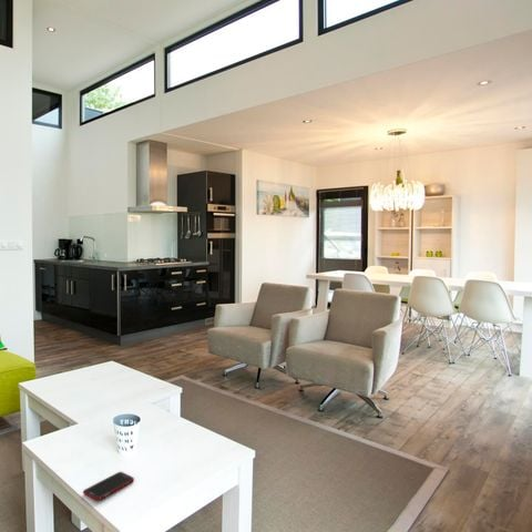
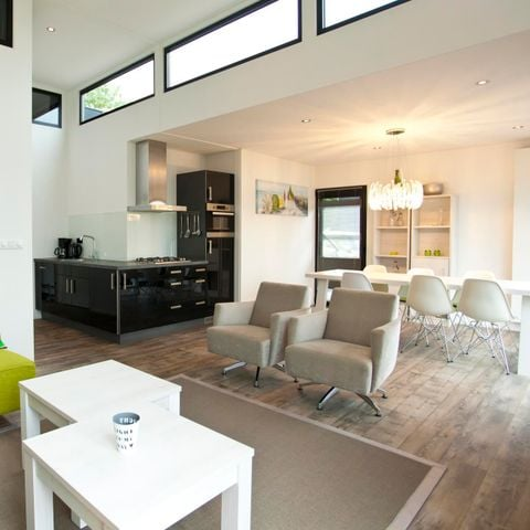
- cell phone (109, 485)
